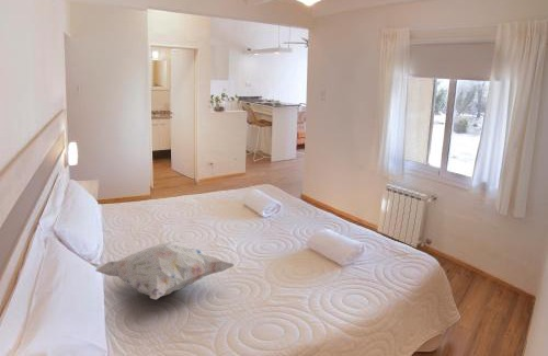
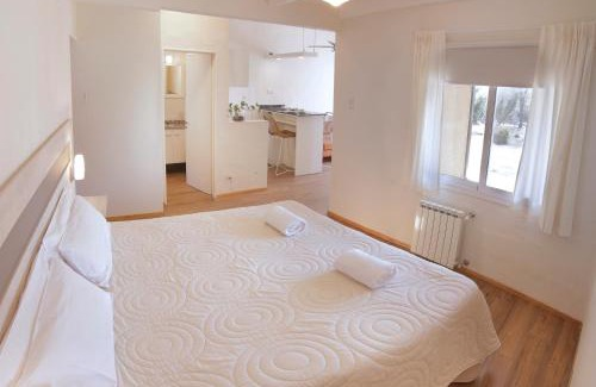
- decorative pillow (165, 266)
